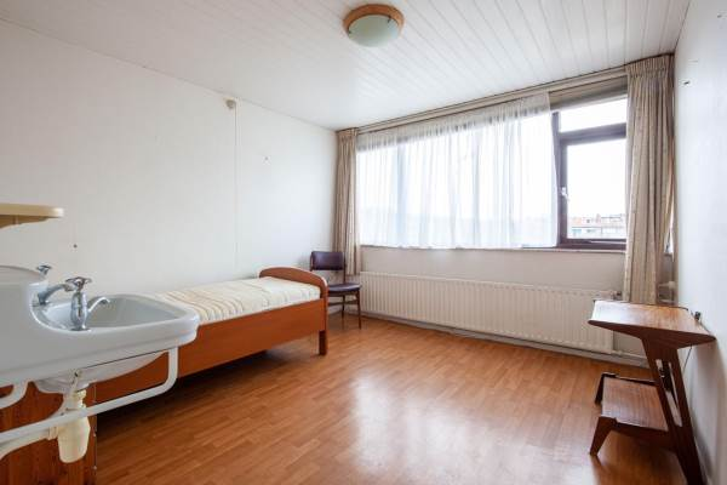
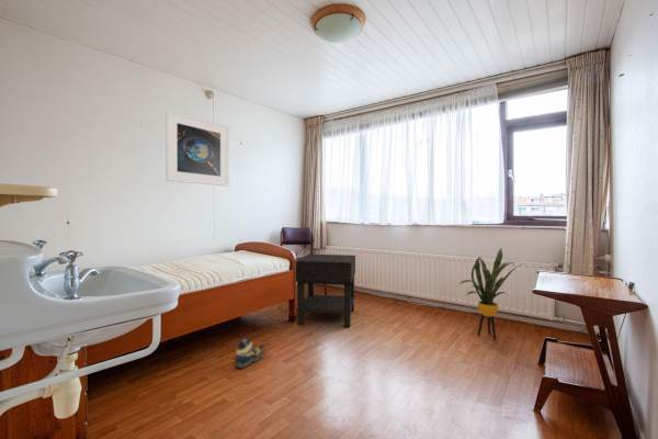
+ house plant (492, 293)
+ nightstand (327, 283)
+ shoe (250, 348)
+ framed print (200, 150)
